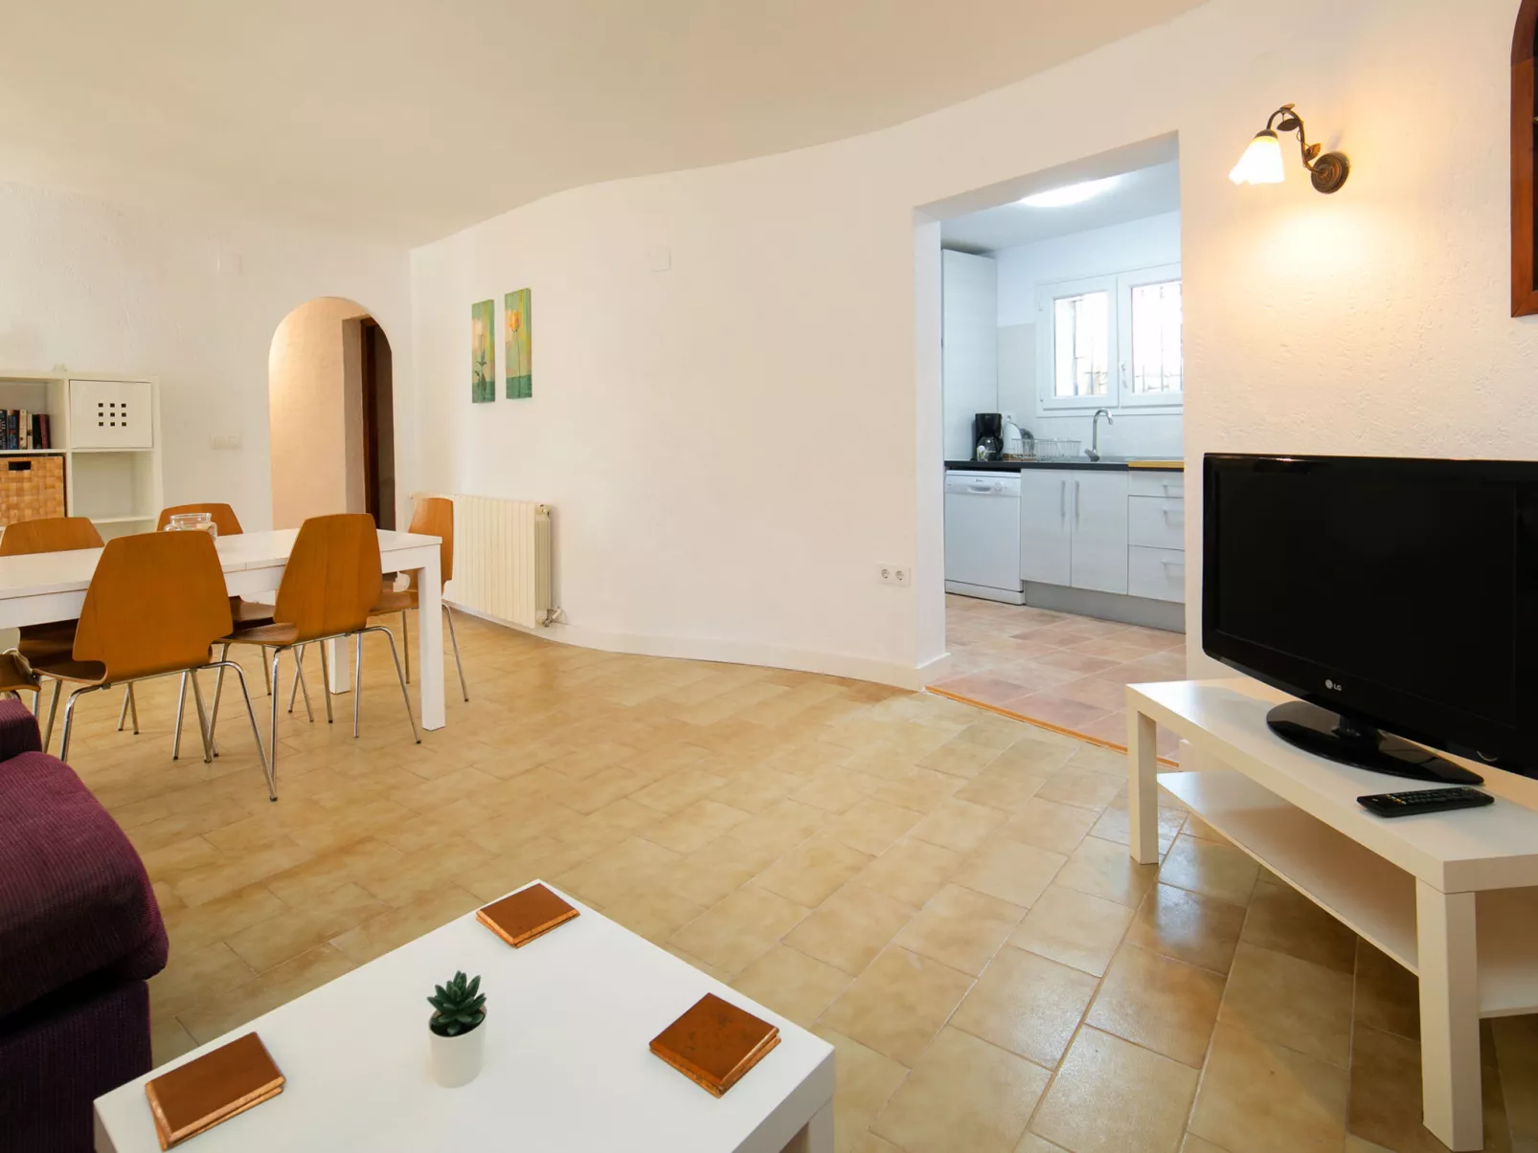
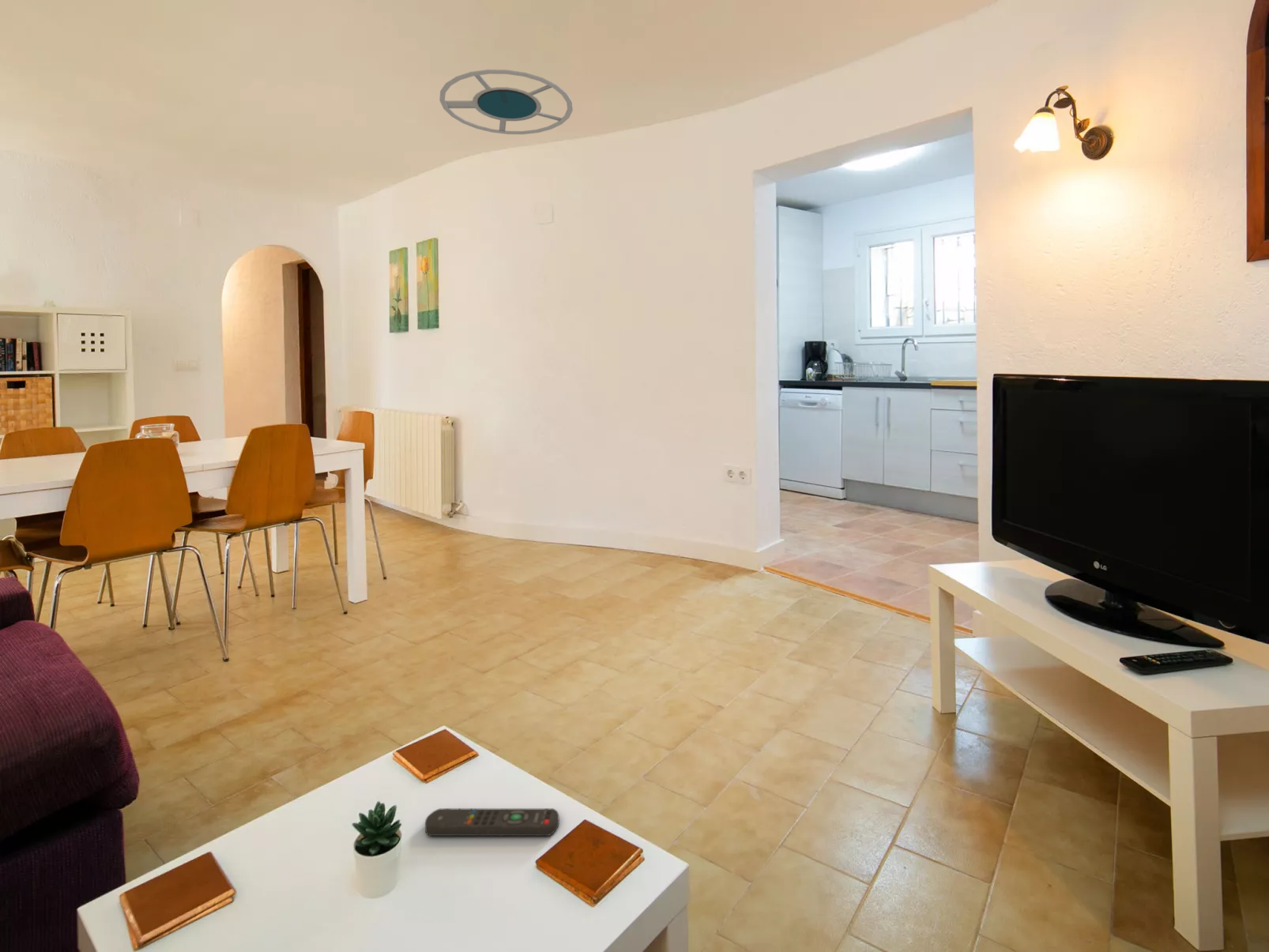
+ ceiling lamp (506, 99)
+ remote control (492, 821)
